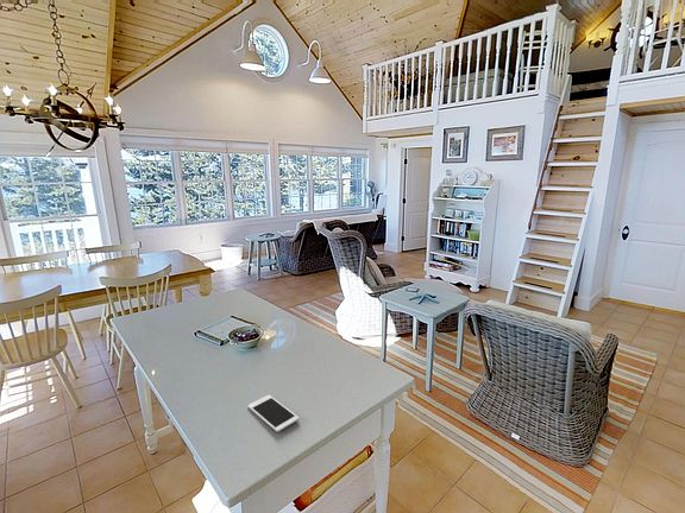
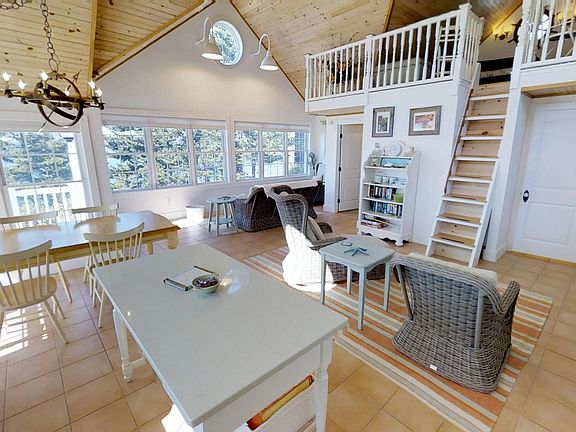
- cell phone (272, 412)
